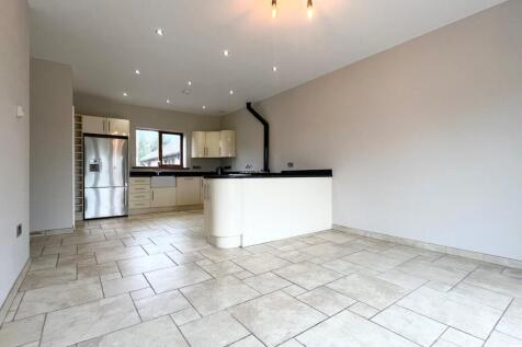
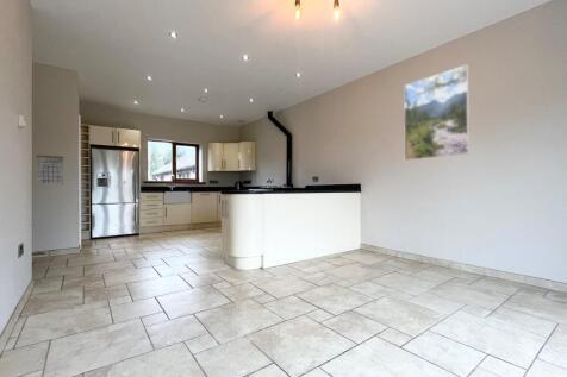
+ calendar (50, 166)
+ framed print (434, 117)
